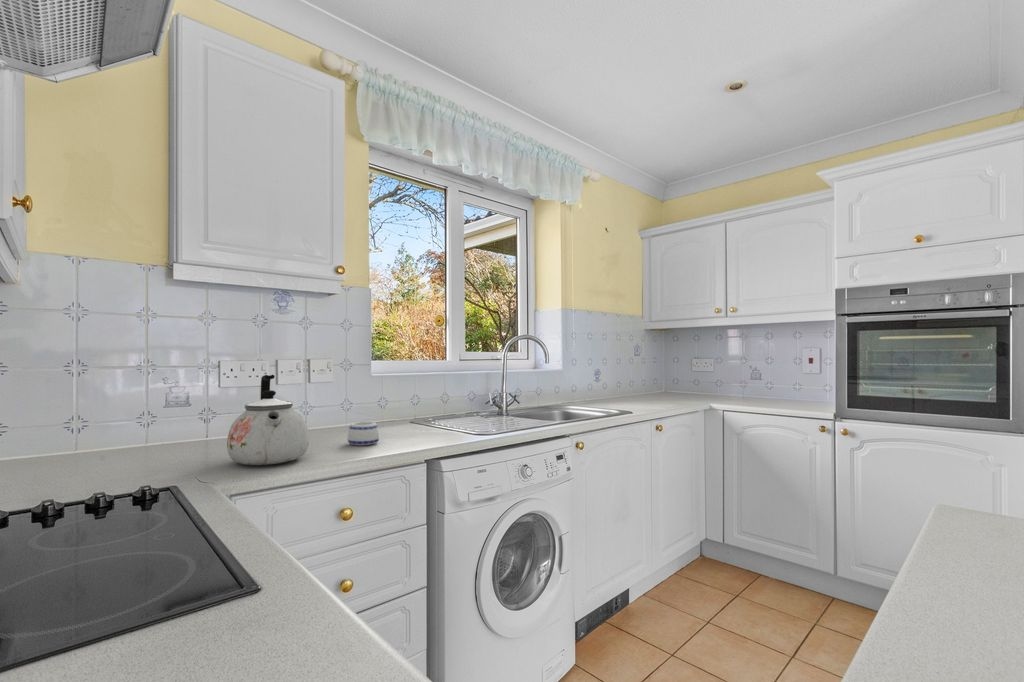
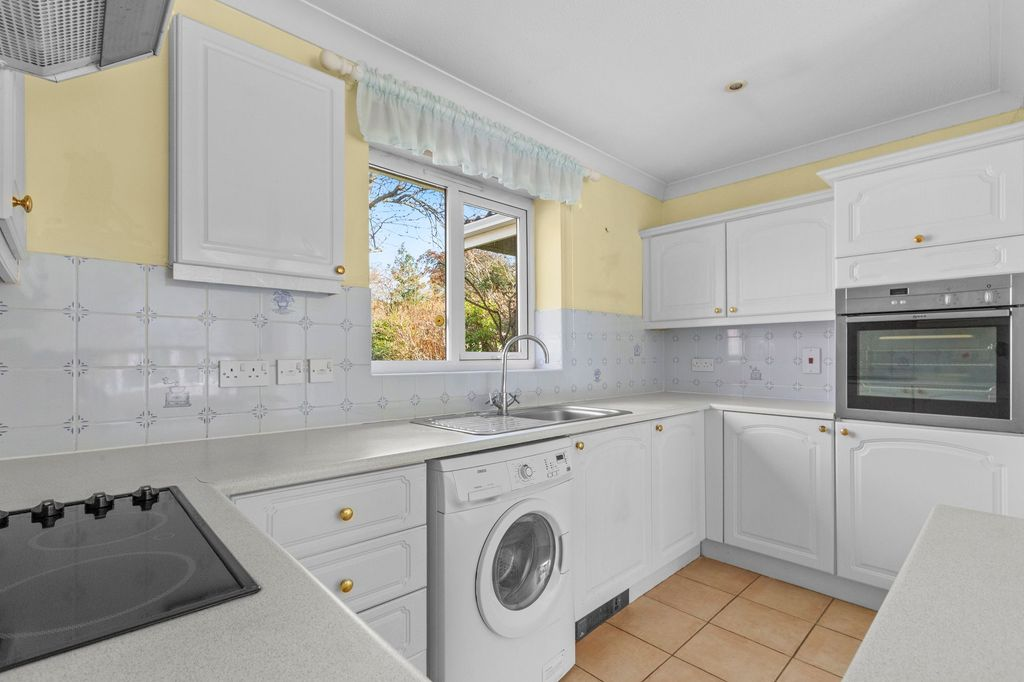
- kettle (269, 417)
- mug (364, 432)
